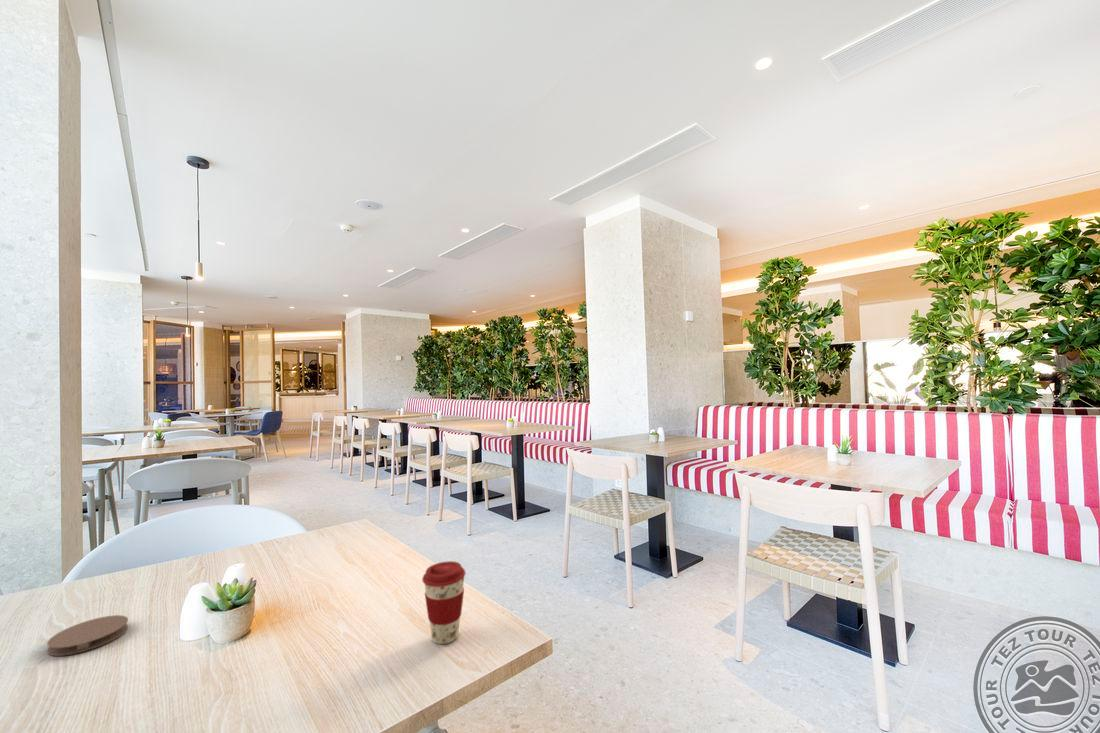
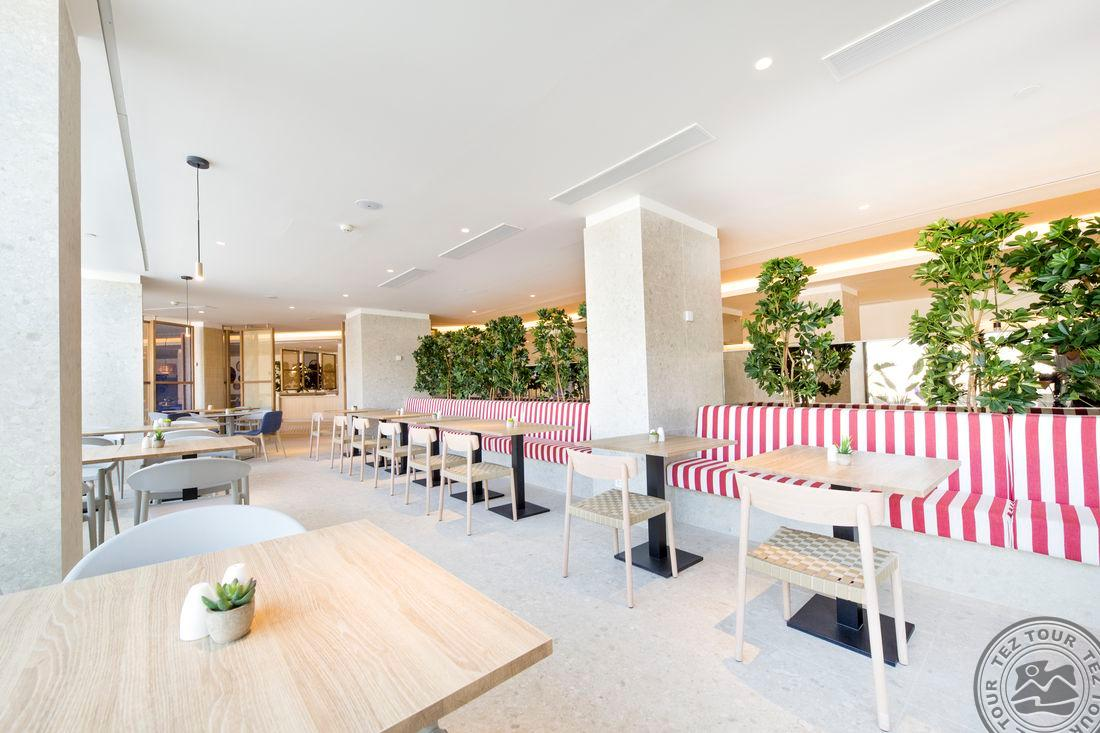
- coaster (89, 634)
- coffee cup (444, 602)
